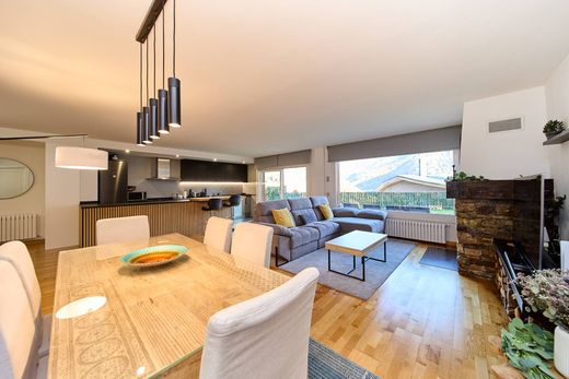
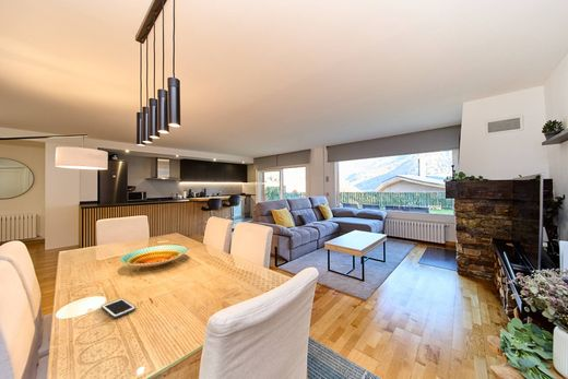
+ cell phone (118, 307)
